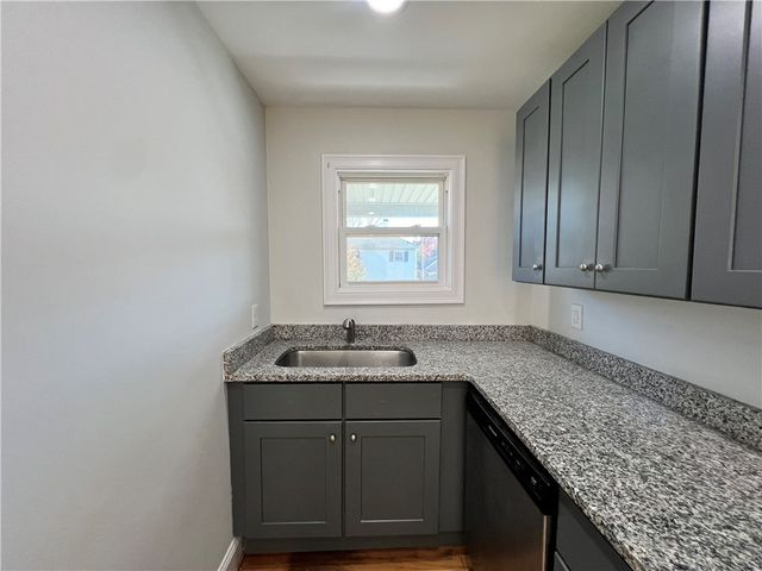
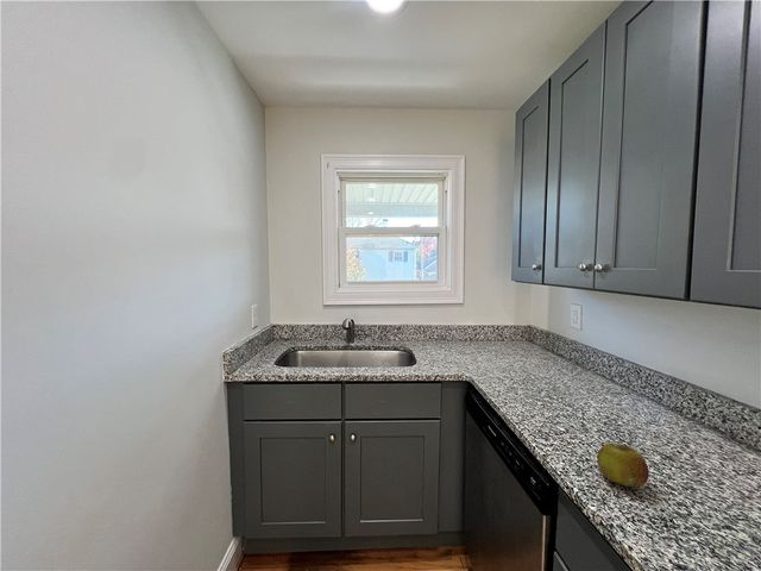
+ fruit (622, 464)
